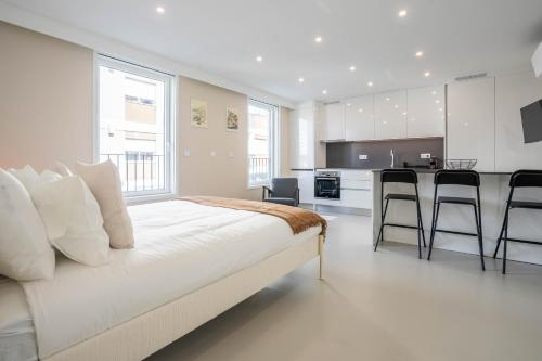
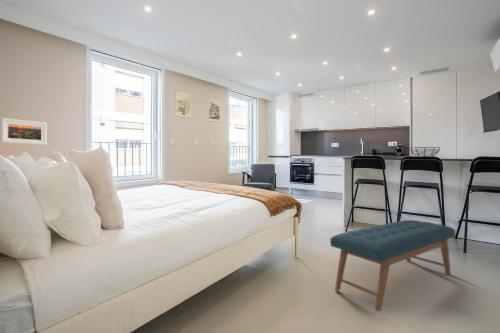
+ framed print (25, 132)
+ bench (396, 255)
